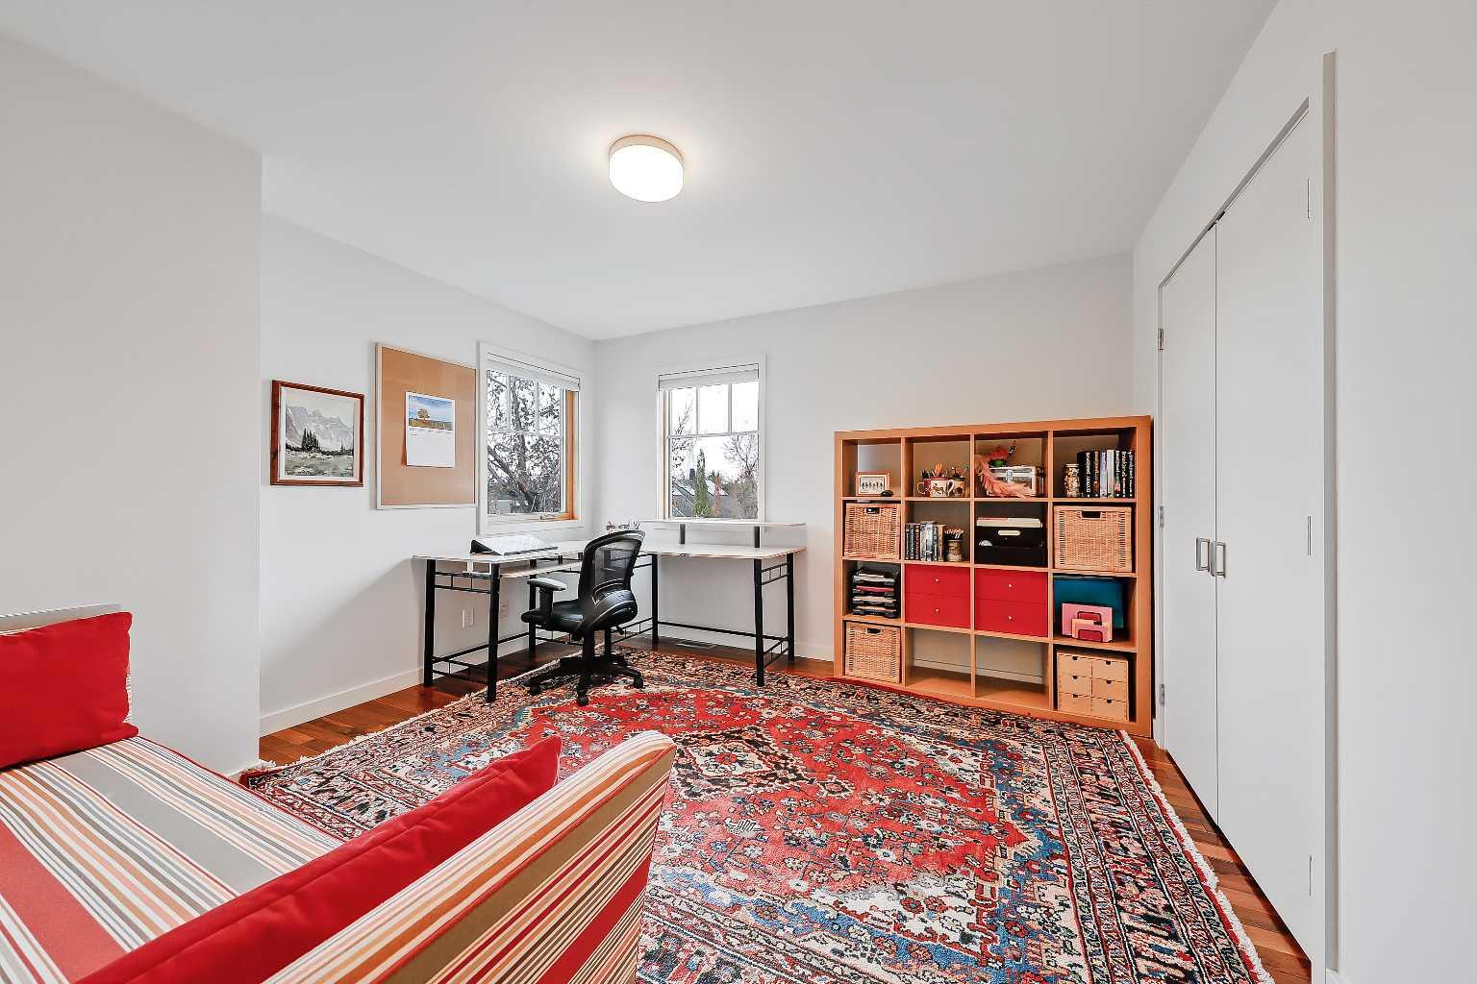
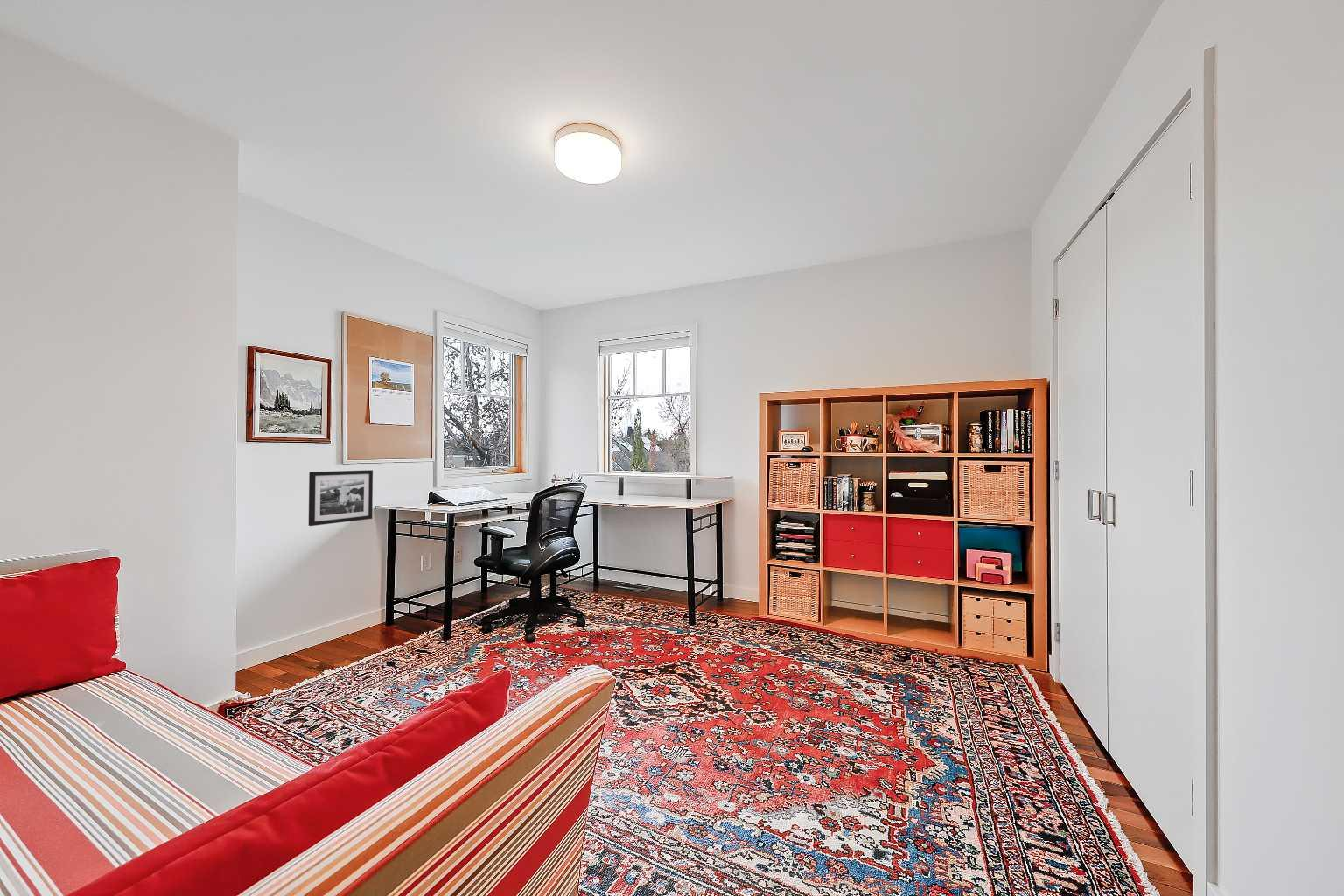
+ picture frame (342, 496)
